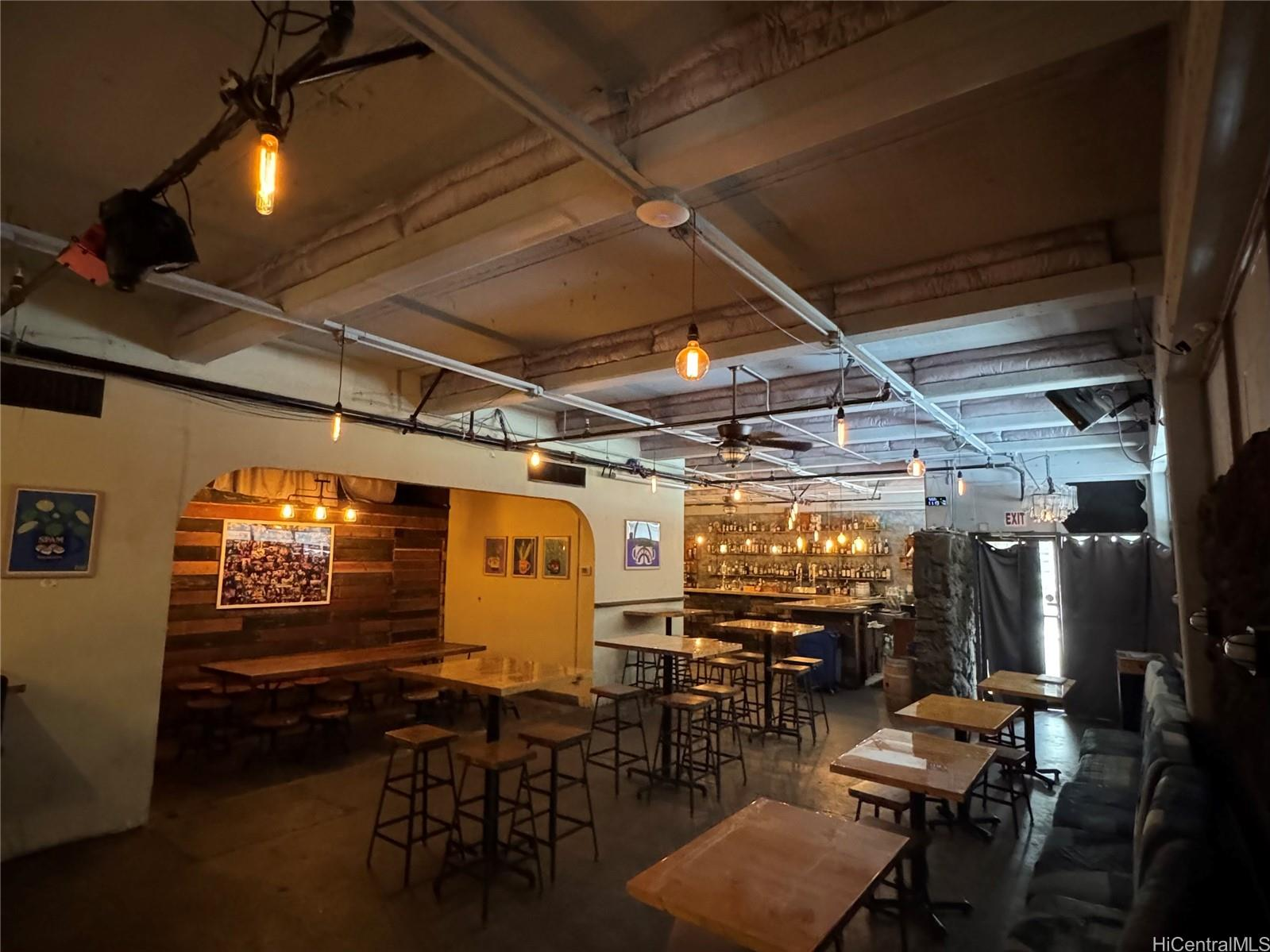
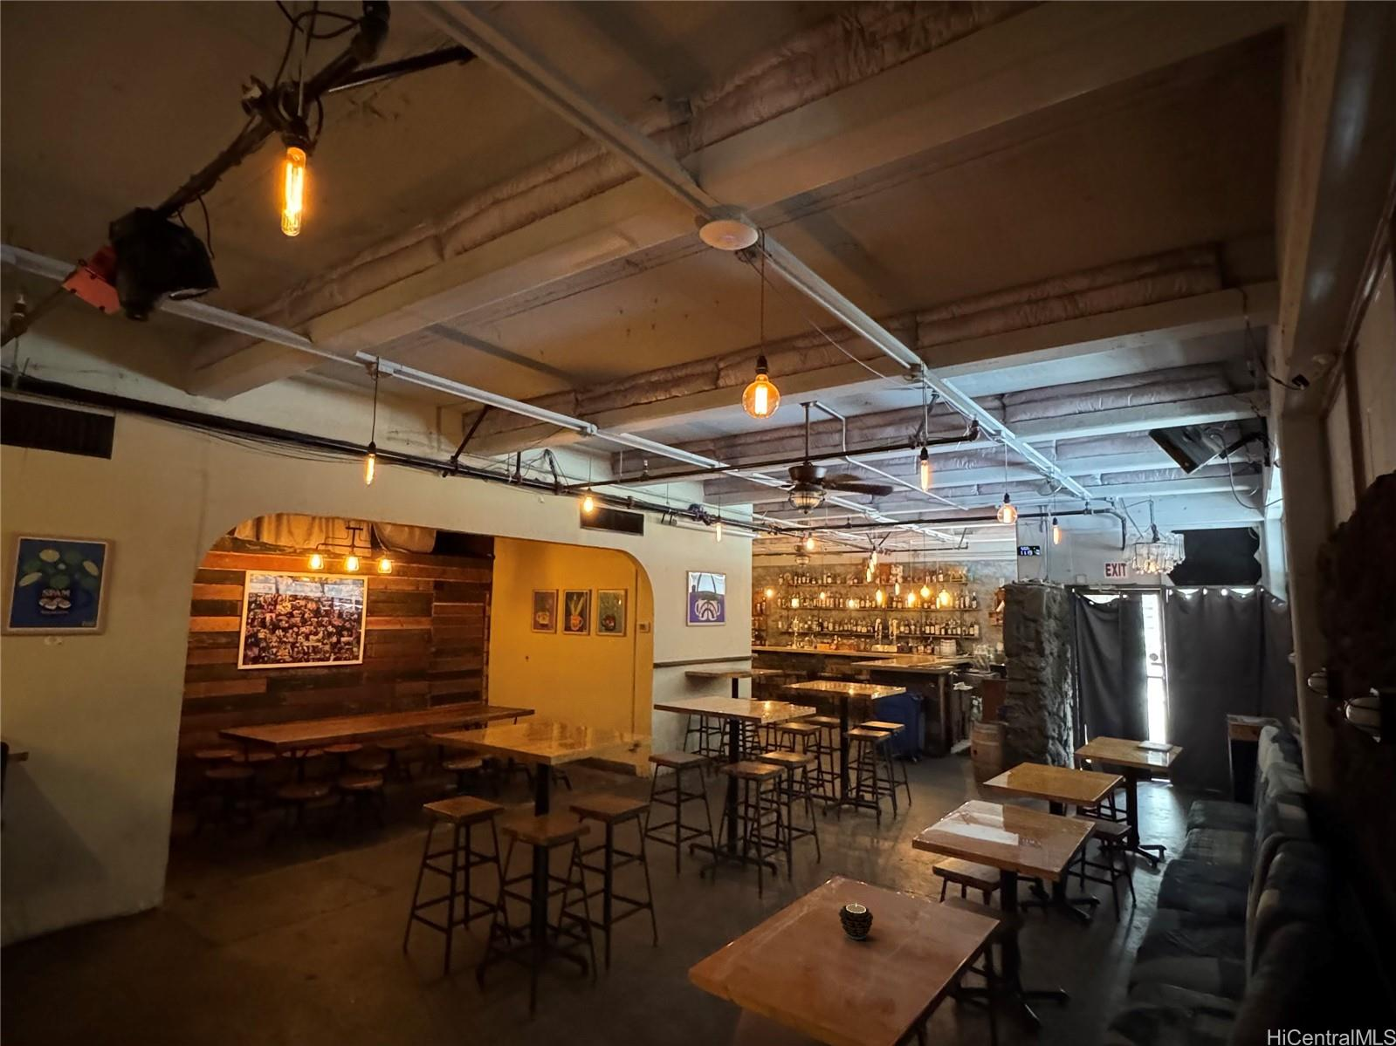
+ candle (855, 919)
